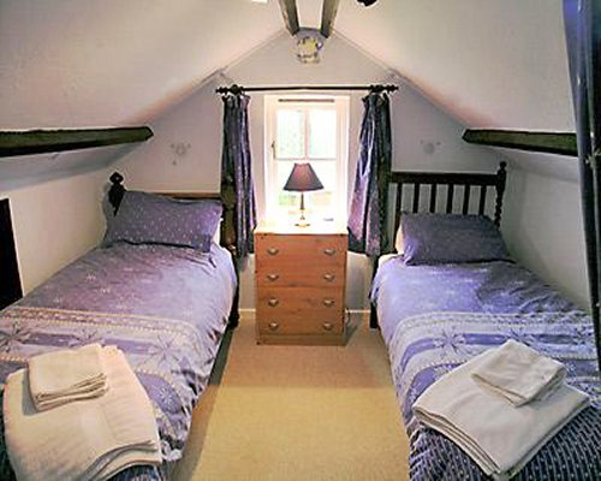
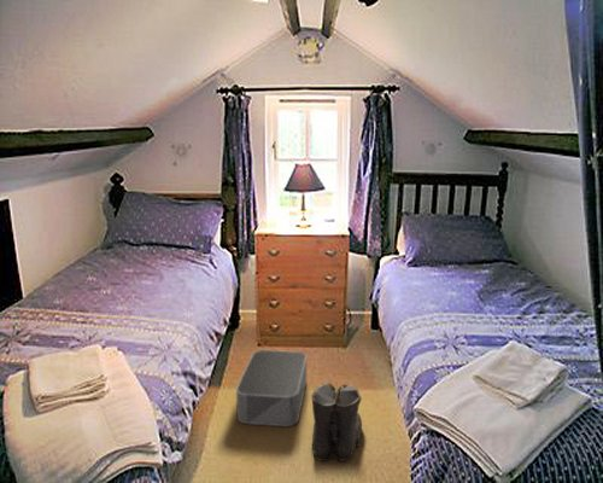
+ boots (336, 412)
+ storage bin (274, 384)
